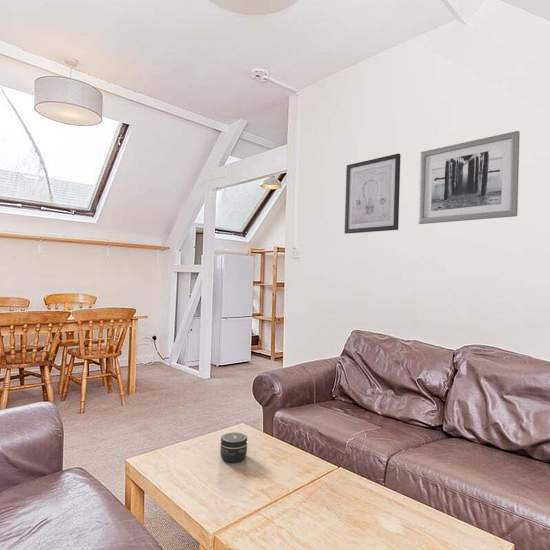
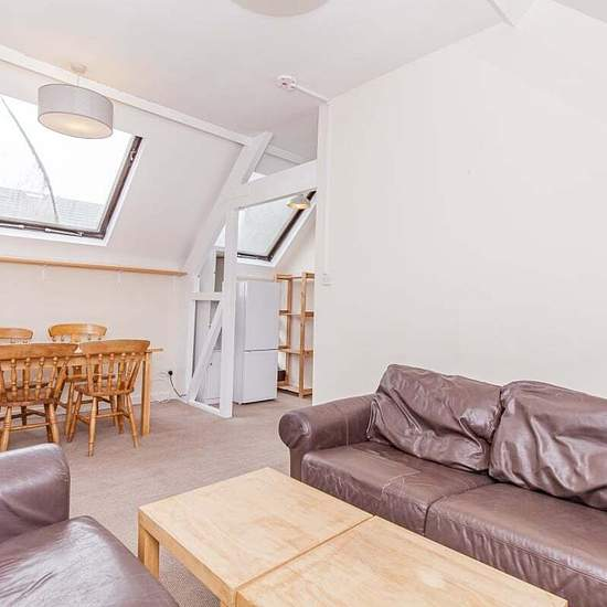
- jar (233, 447)
- wall art (371, 195)
- wall art (464, 181)
